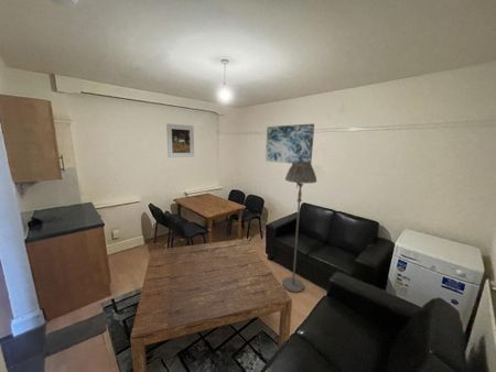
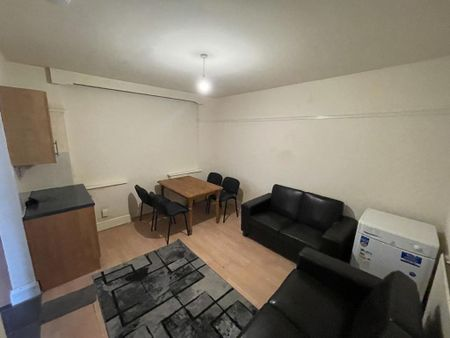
- wall art (287, 144)
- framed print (181, 141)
- floor lamp (296, 227)
- coffee table (209, 295)
